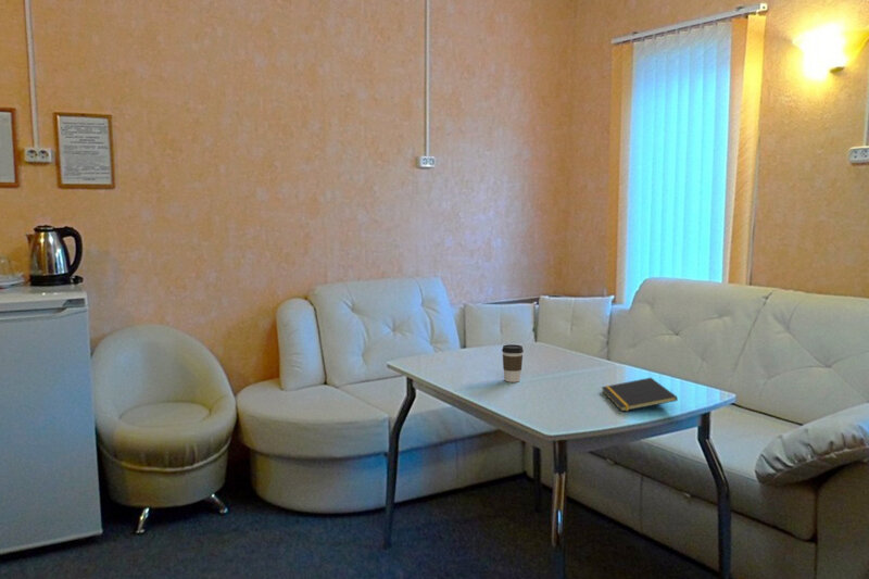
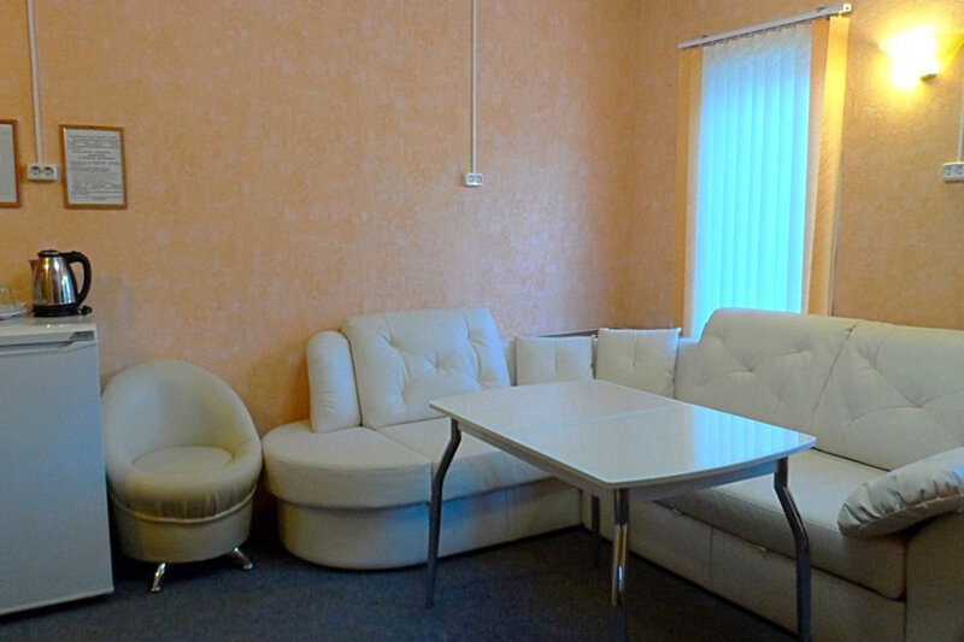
- notepad (637, 393)
- coffee cup (512, 363)
